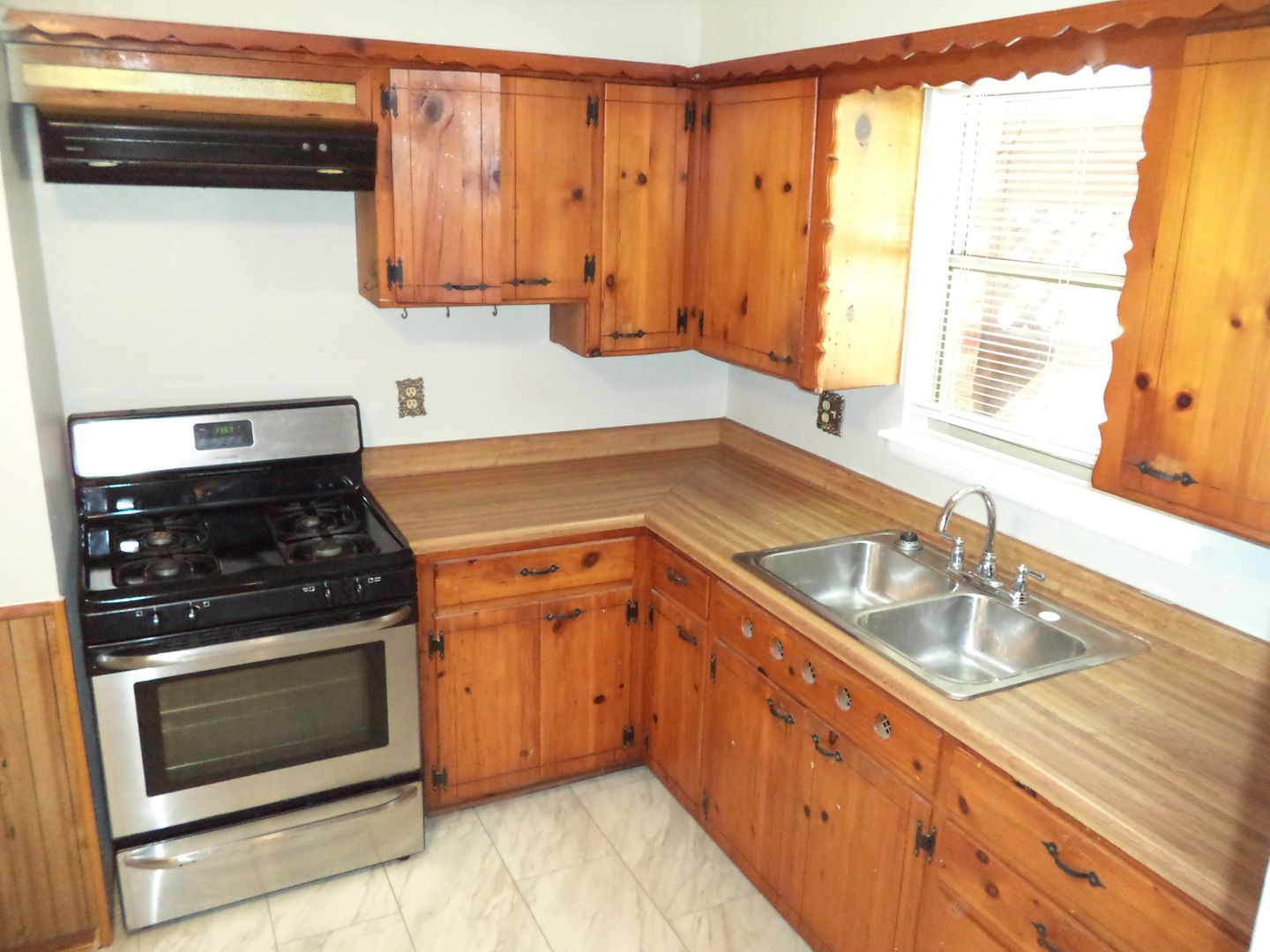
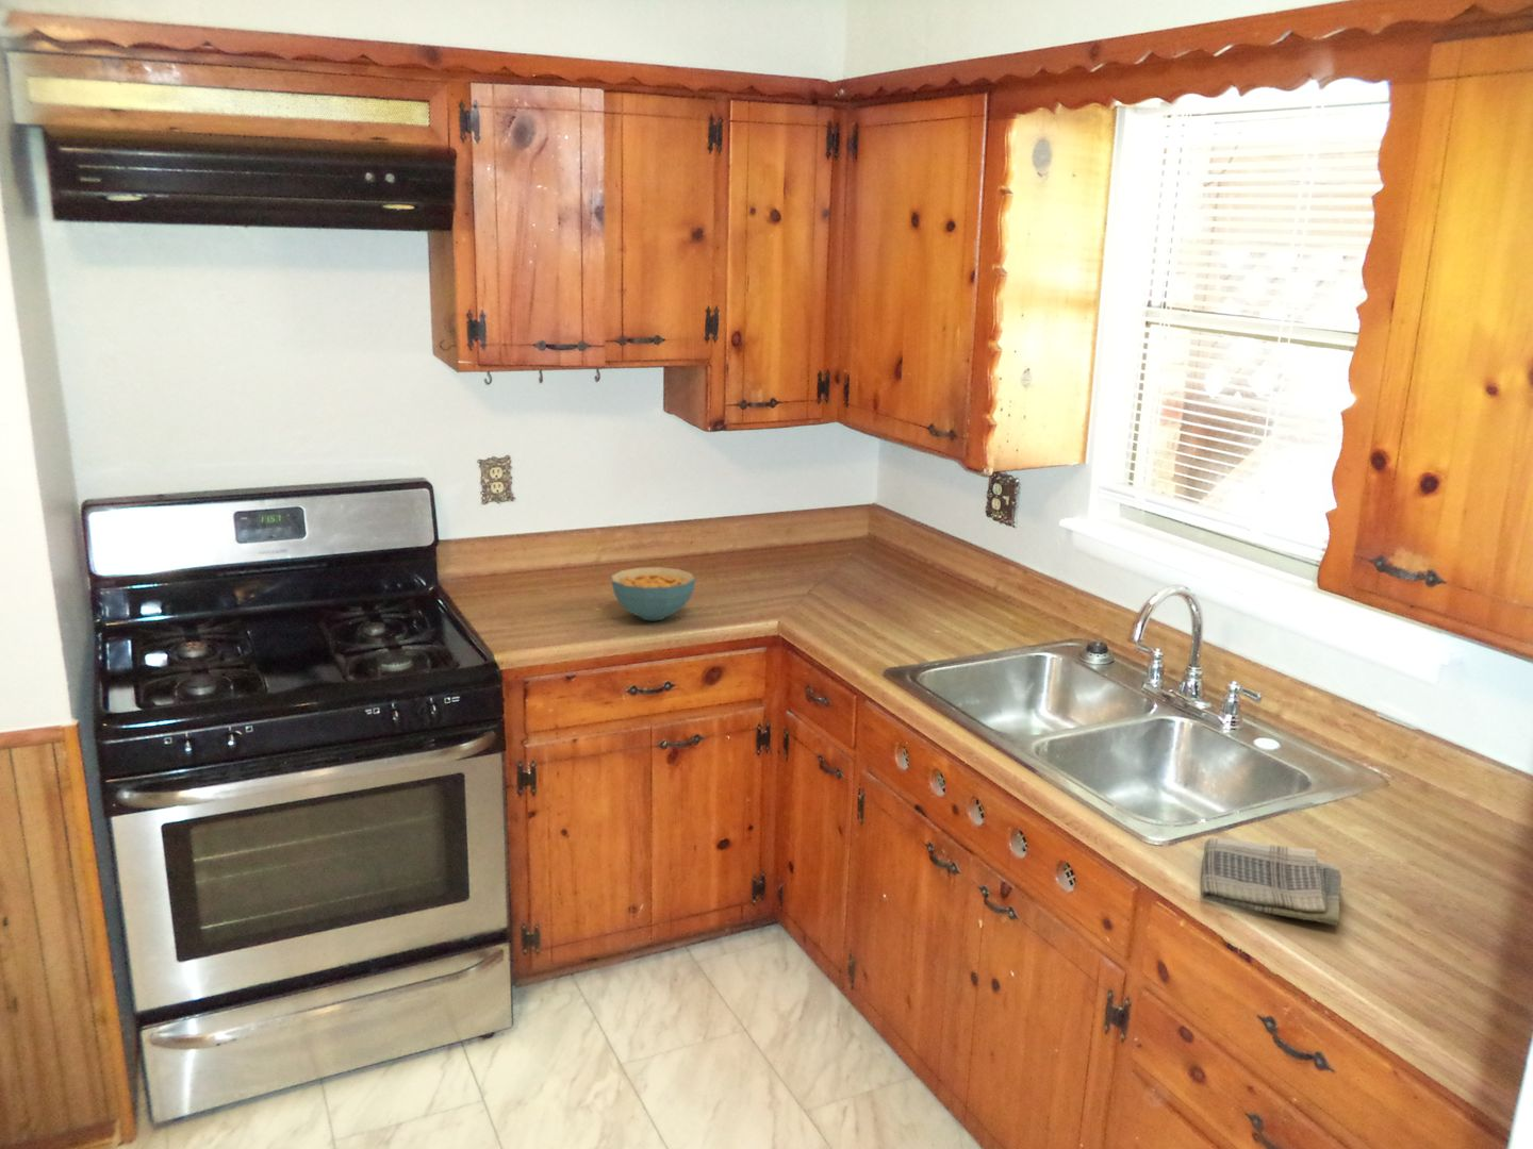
+ dish towel (1270, 875)
+ cereal bowl (653, 597)
